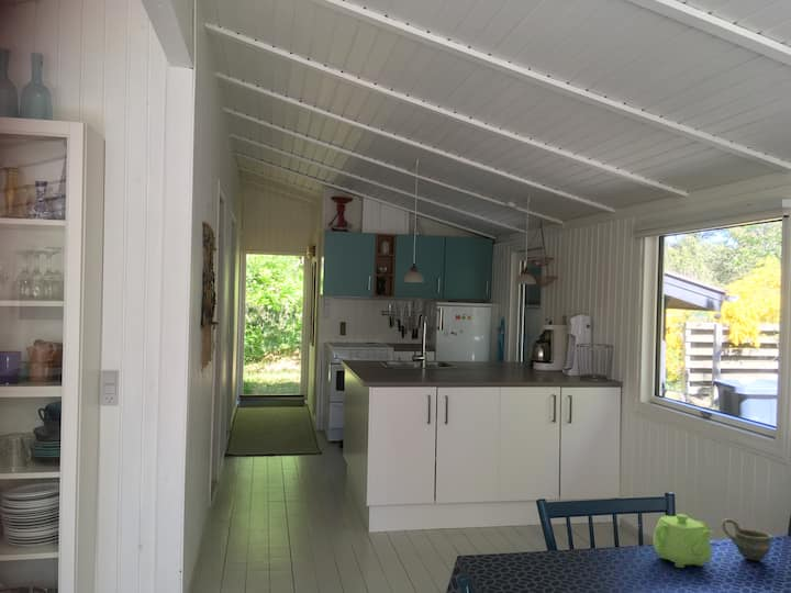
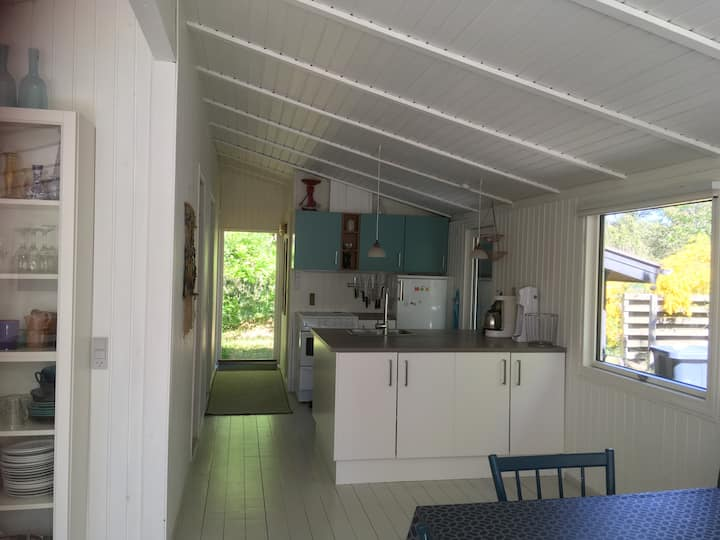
- cup (748, 539)
- teapot (684, 539)
